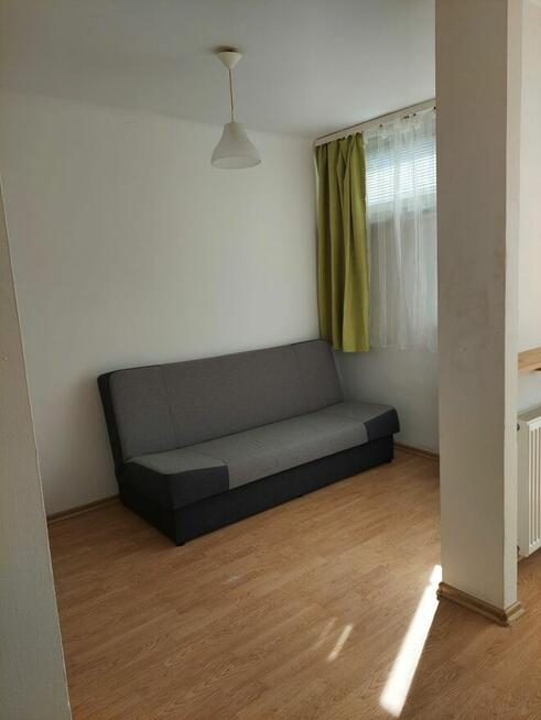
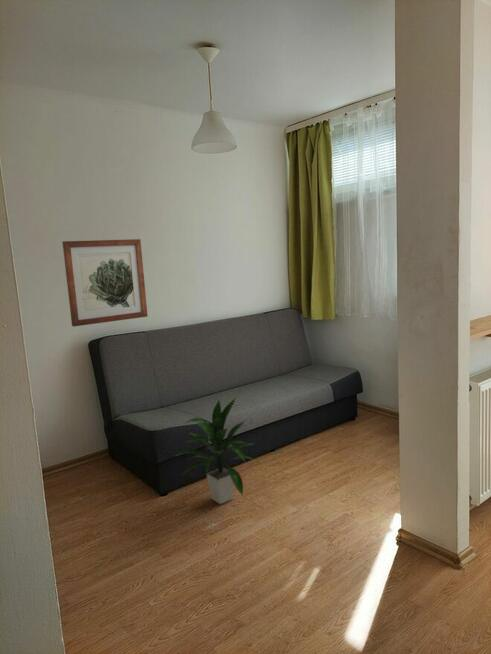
+ wall art (107, 281)
+ indoor plant (218, 452)
